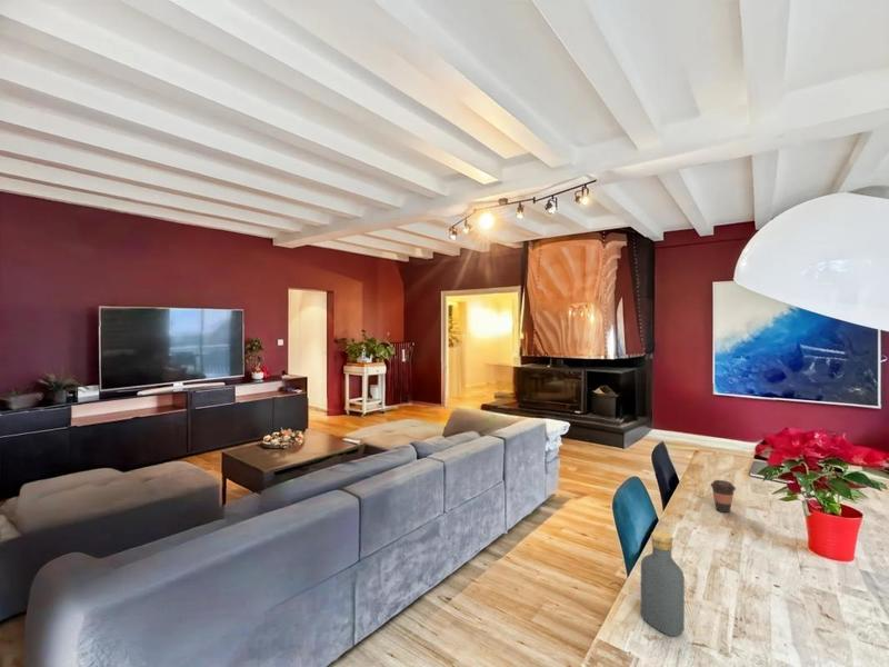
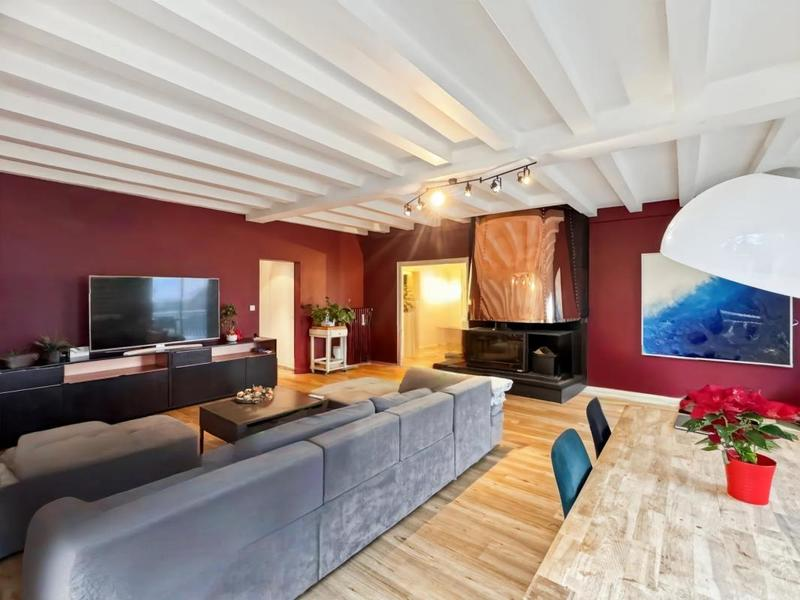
- coffee cup (722, 496)
- vodka (661, 579)
